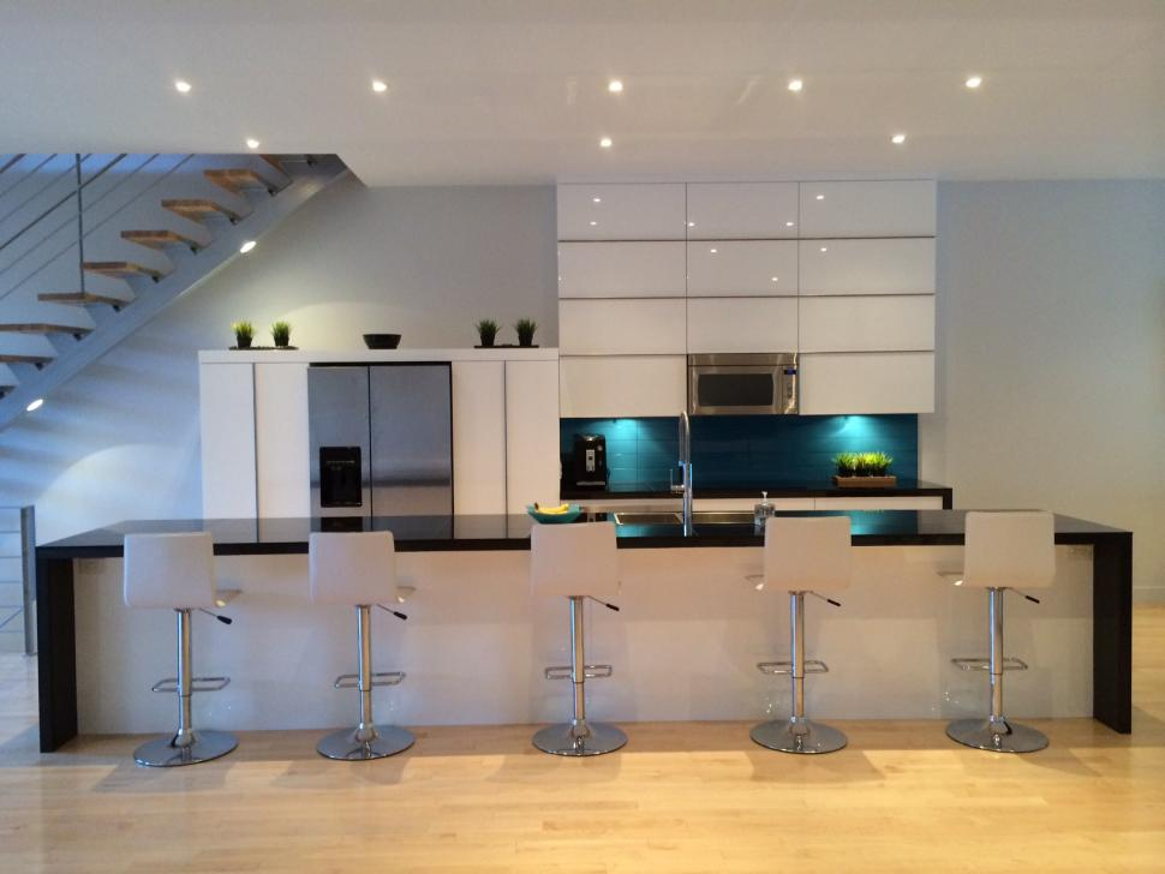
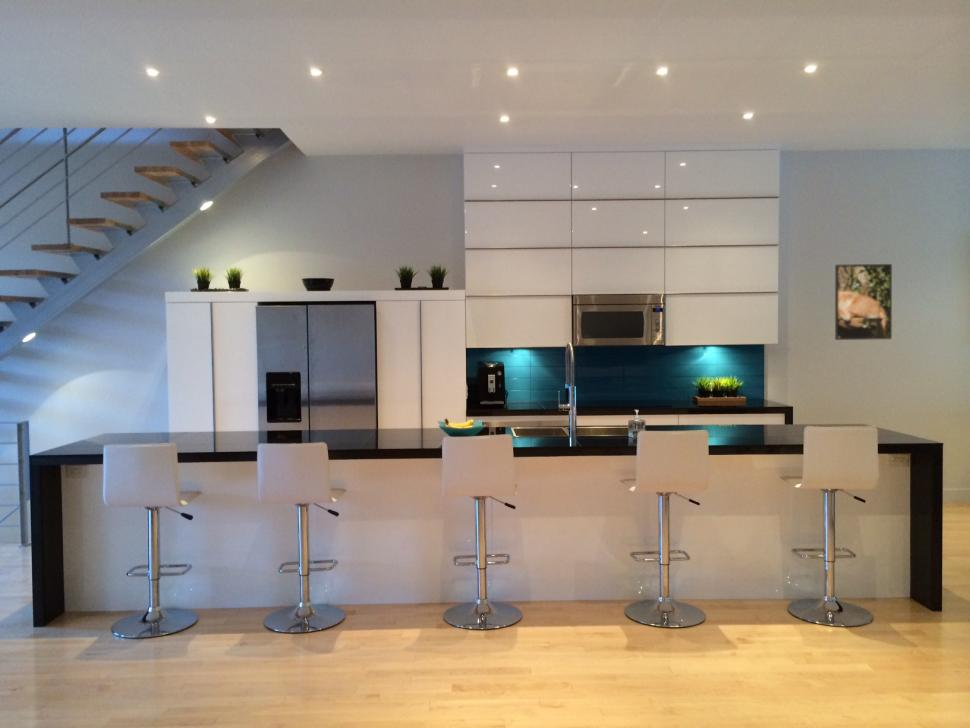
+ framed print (863, 302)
